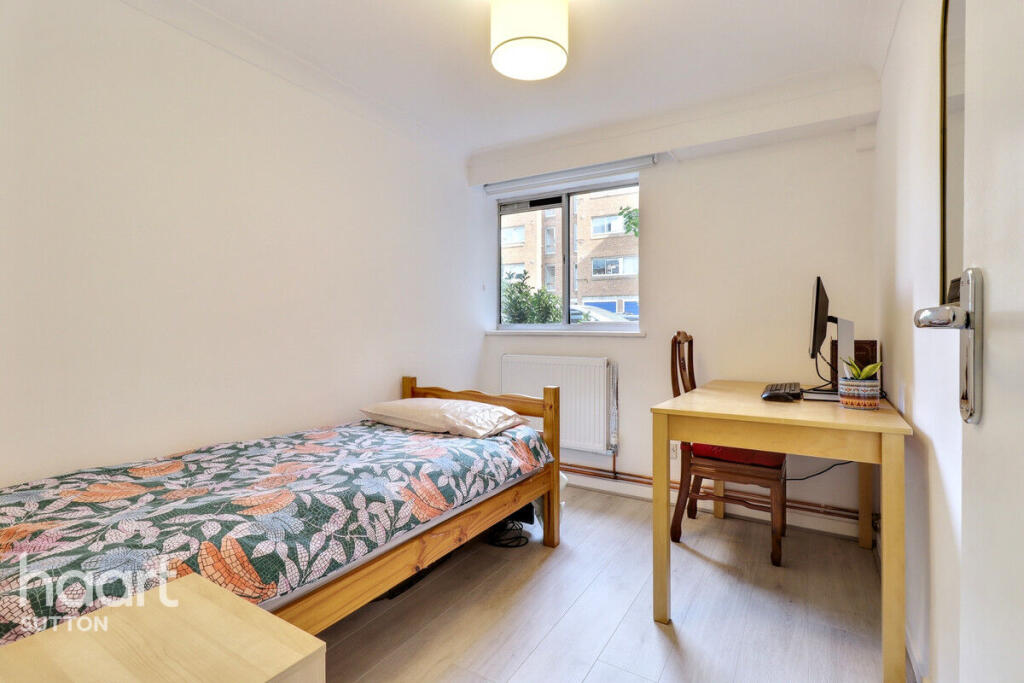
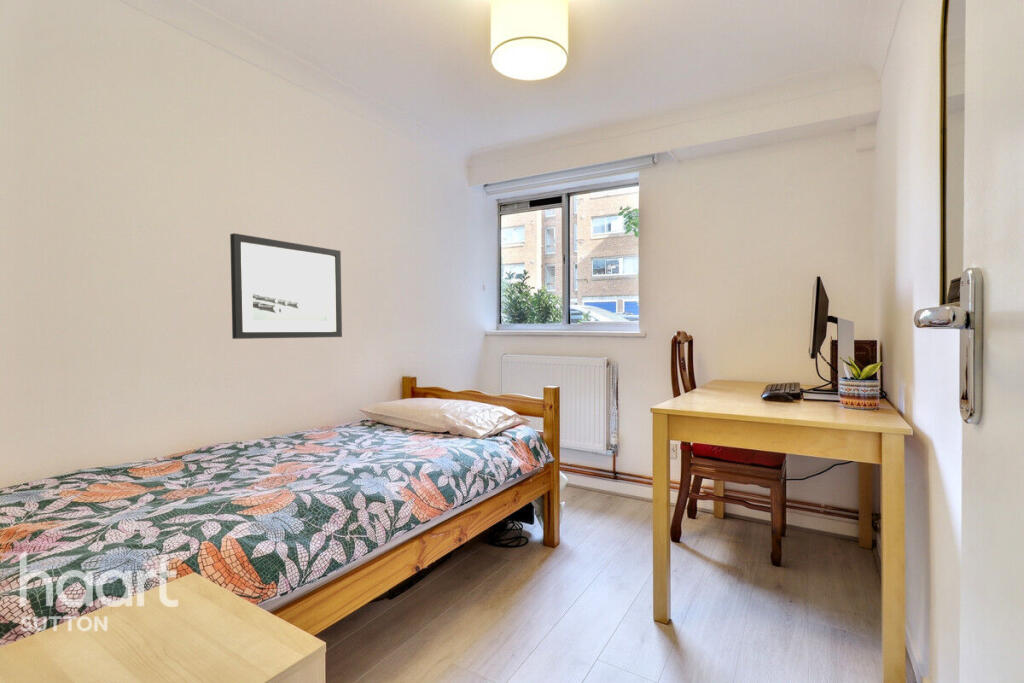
+ wall art (291, 290)
